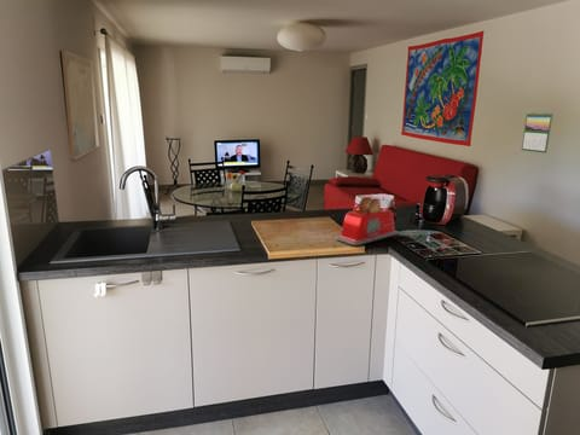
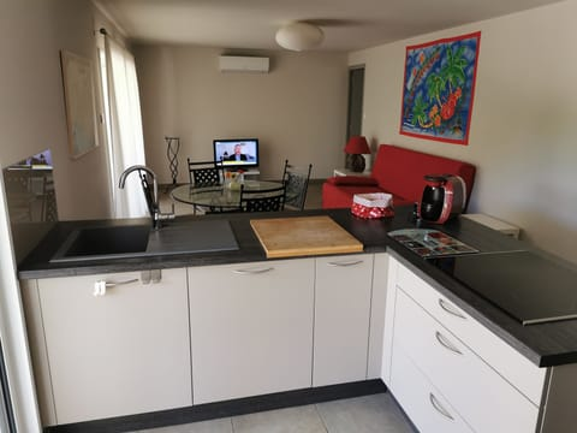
- calendar (536, 132)
- toaster (369, 218)
